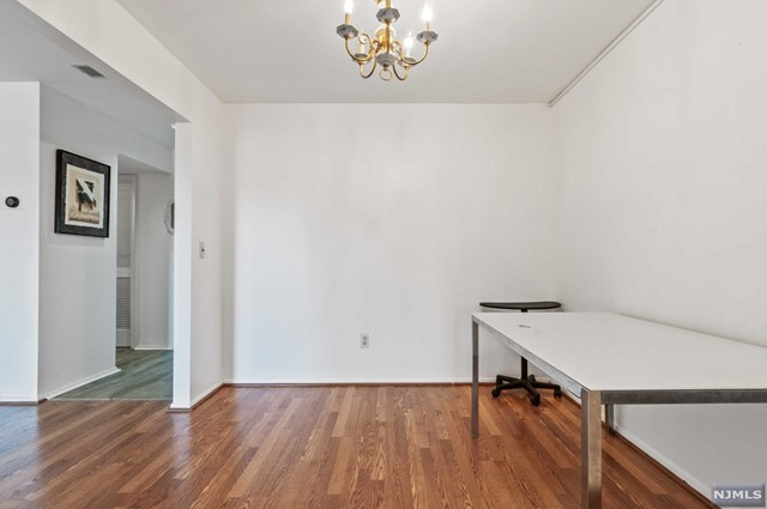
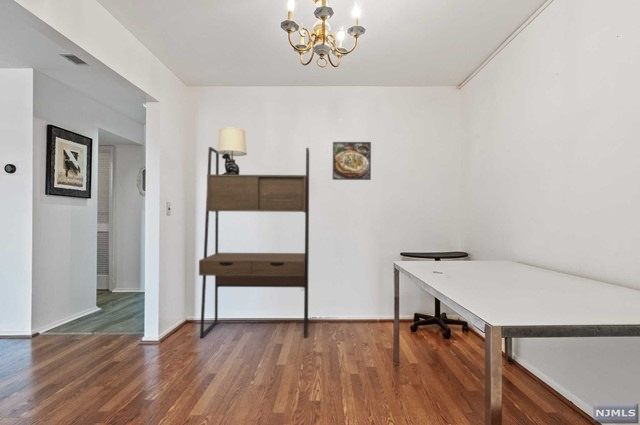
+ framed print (351, 160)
+ table lamp (232, 153)
+ desk (257, 253)
